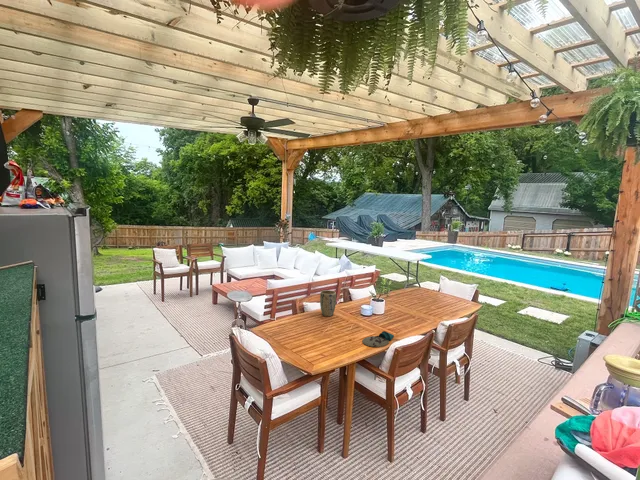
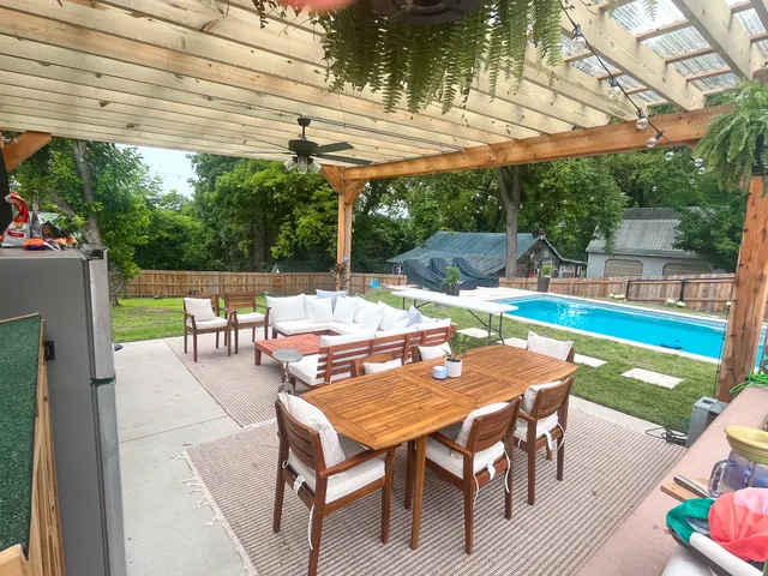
- plant pot (327, 303)
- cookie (378, 336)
